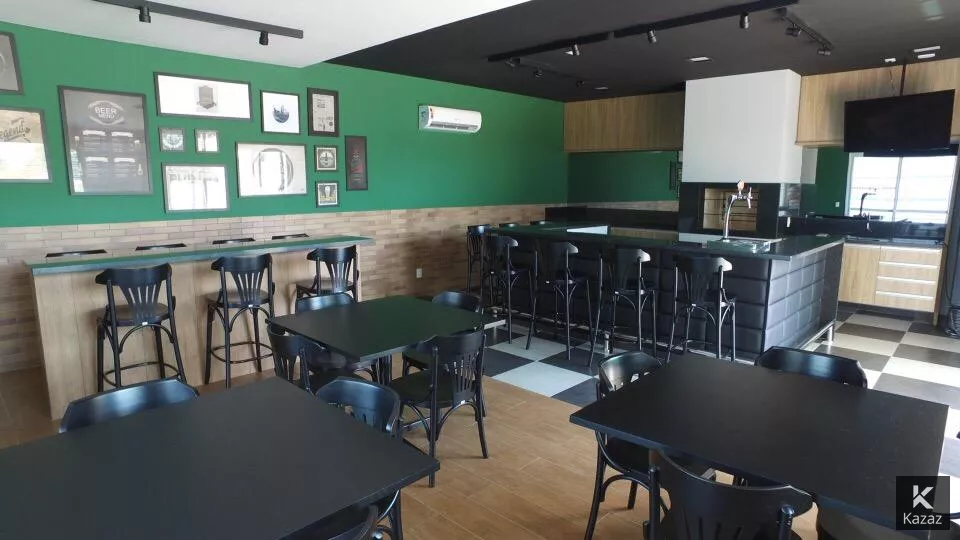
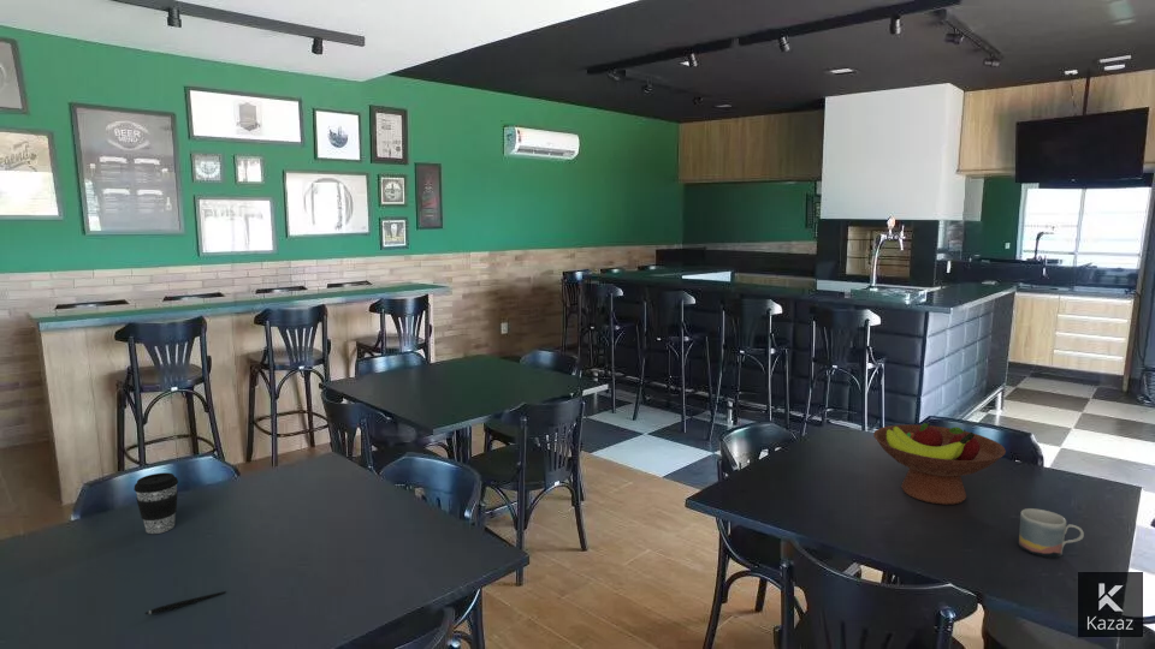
+ fruit bowl (935, 457)
+ coffee cup (158, 502)
+ pen (186, 601)
+ mug (1050, 535)
